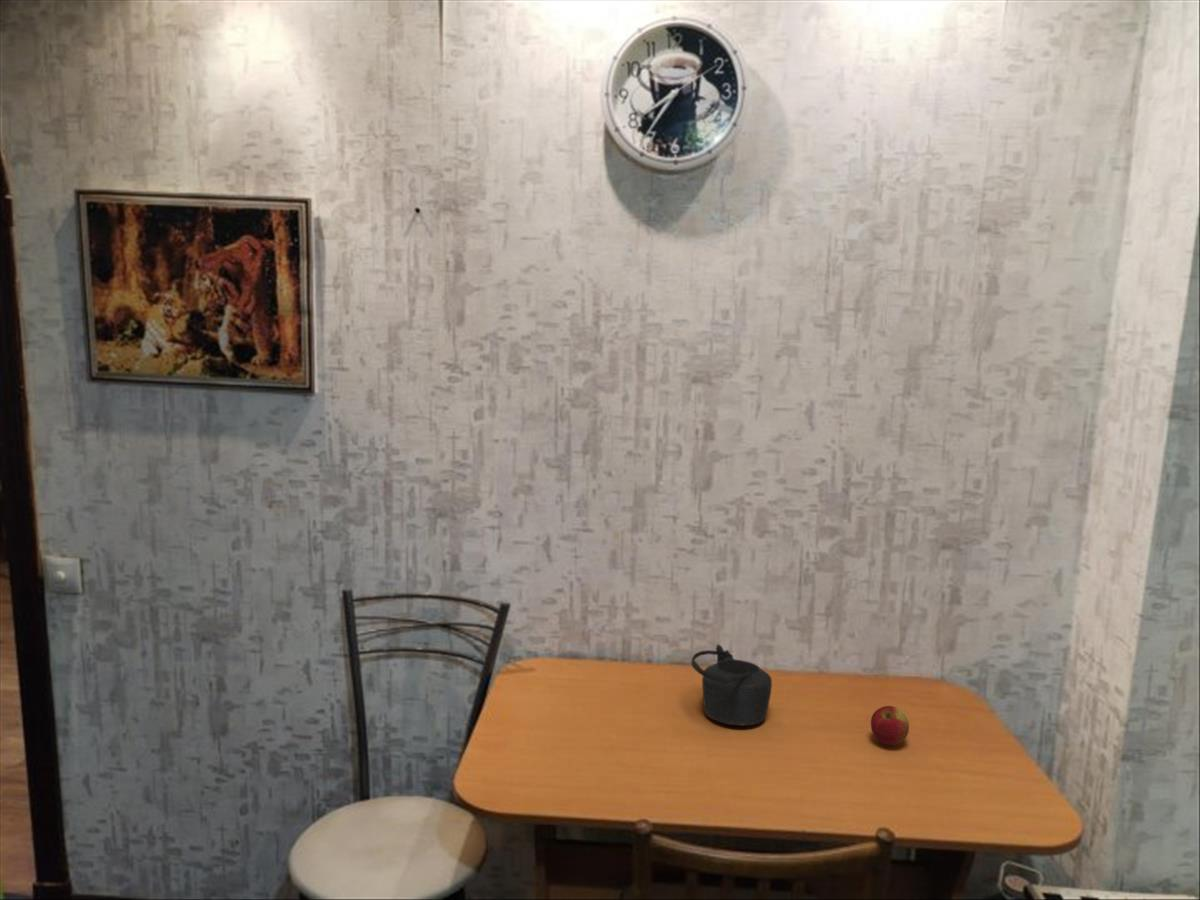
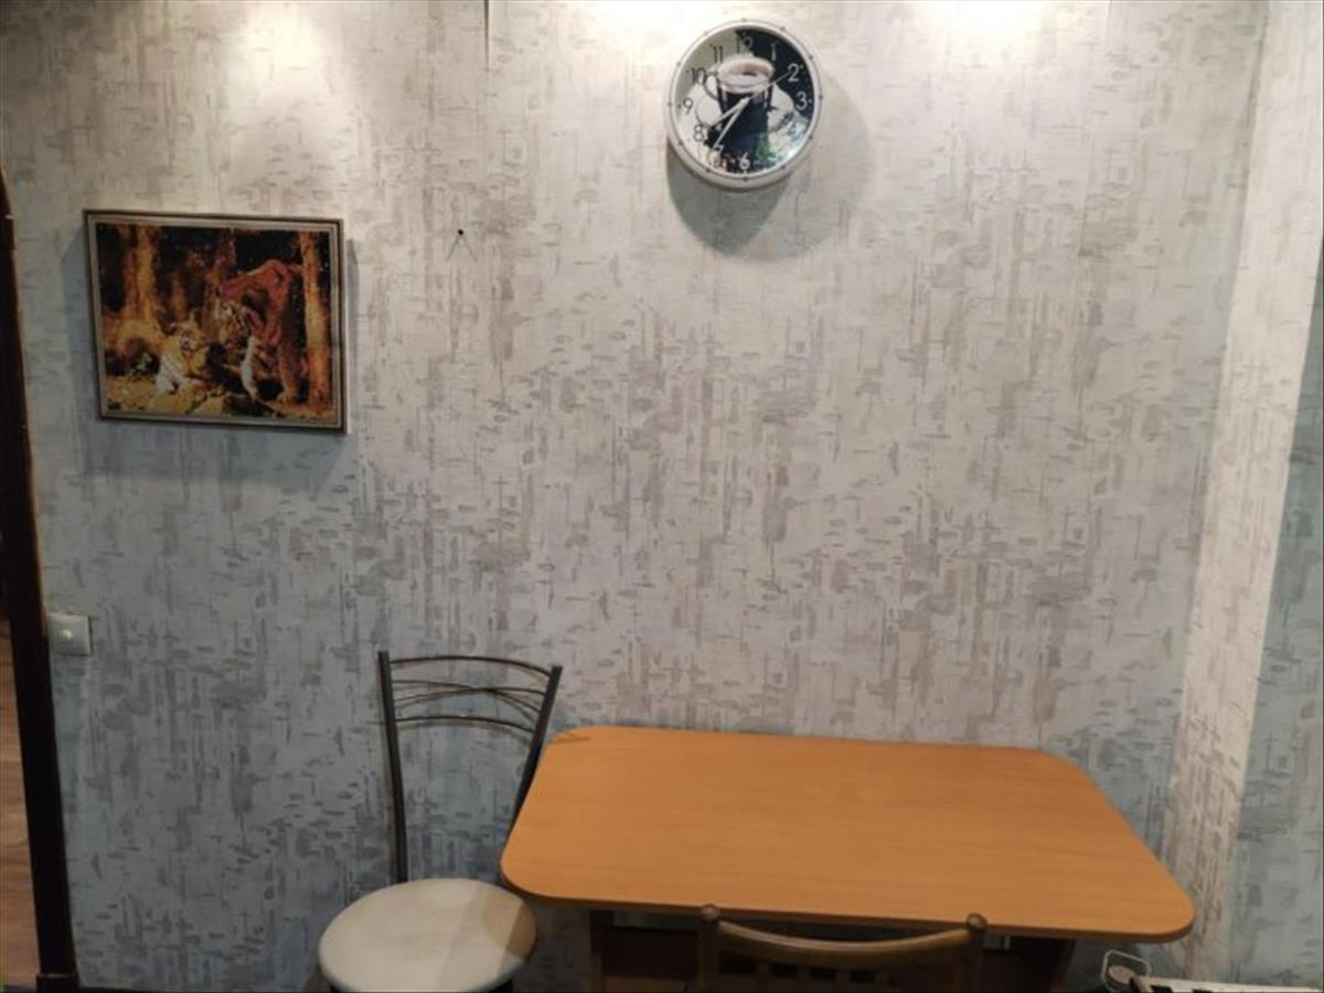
- apple (889, 725)
- teapot (730, 684)
